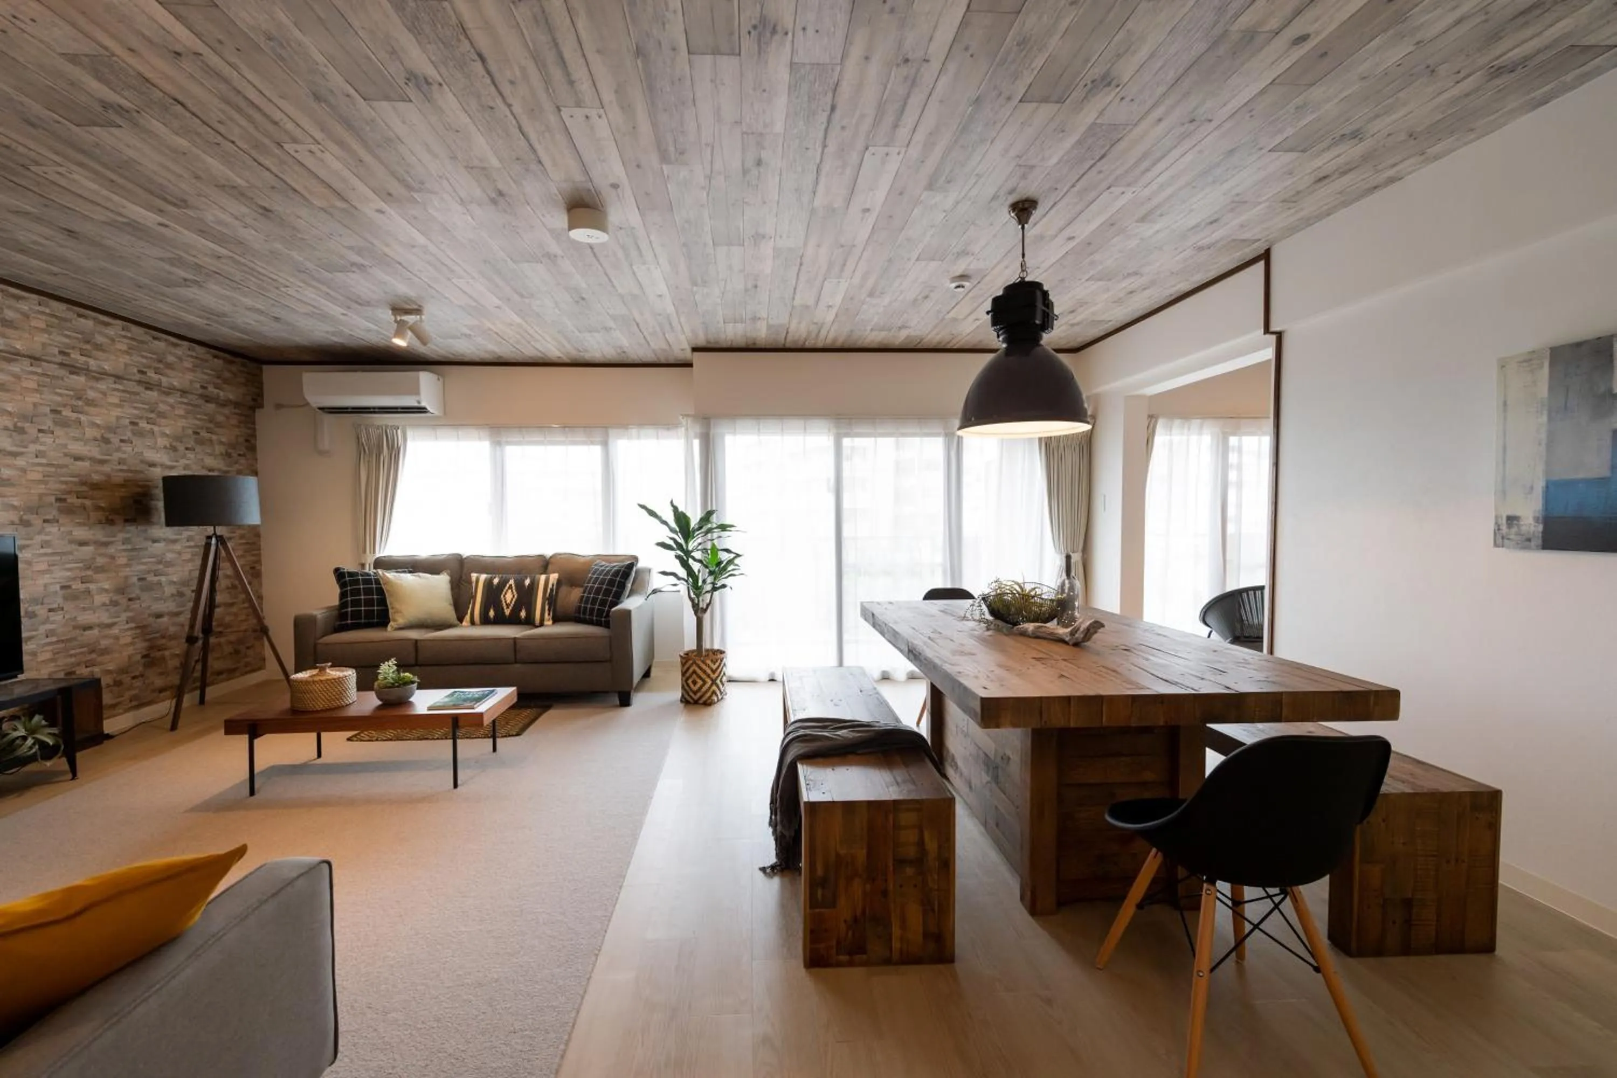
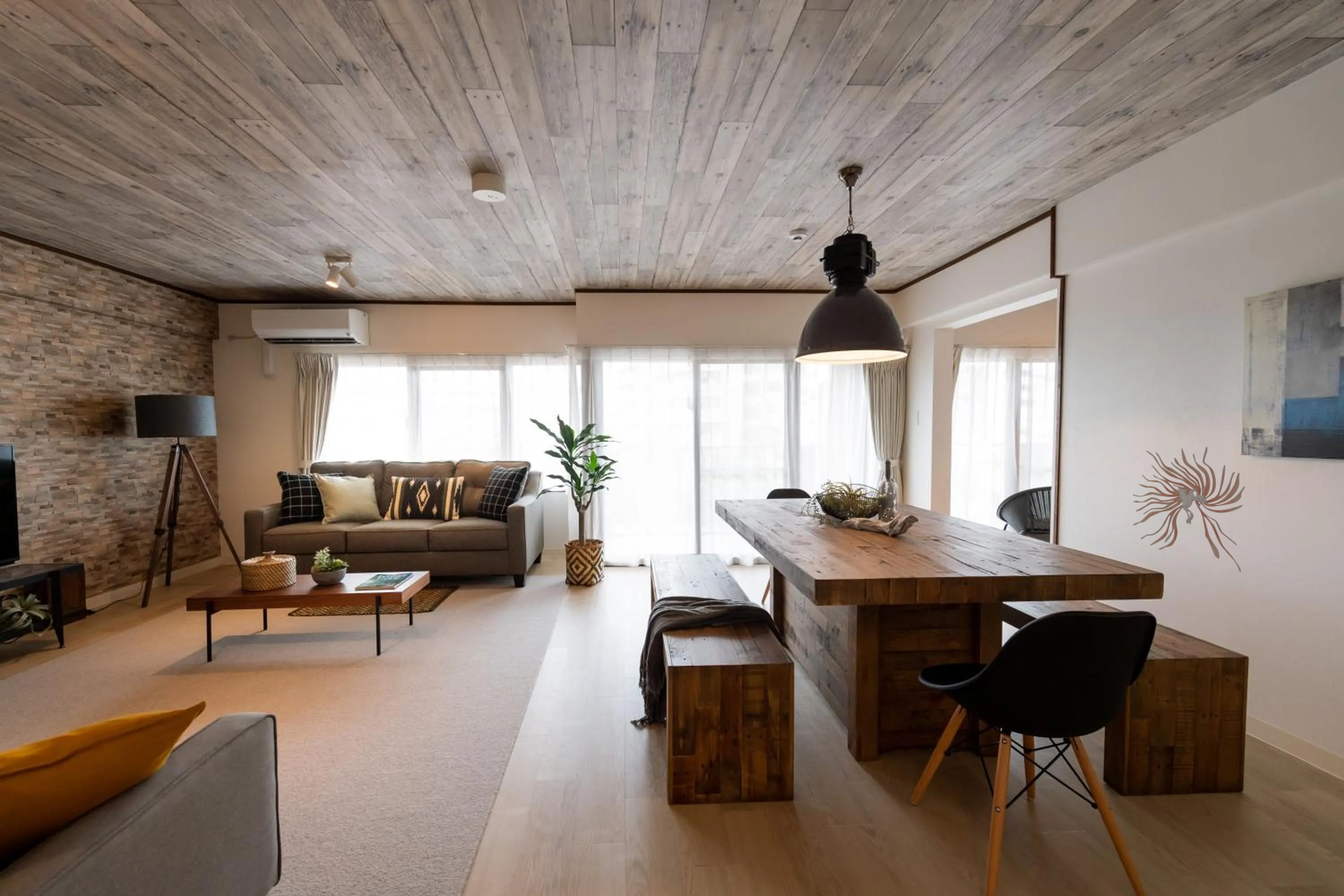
+ wall sculpture (1183, 502)
